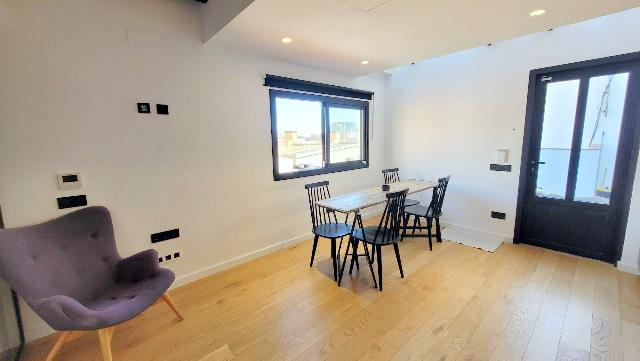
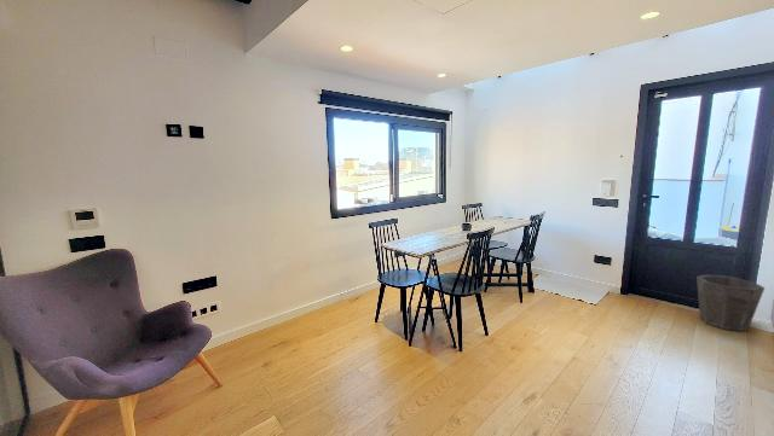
+ waste bin (726, 302)
